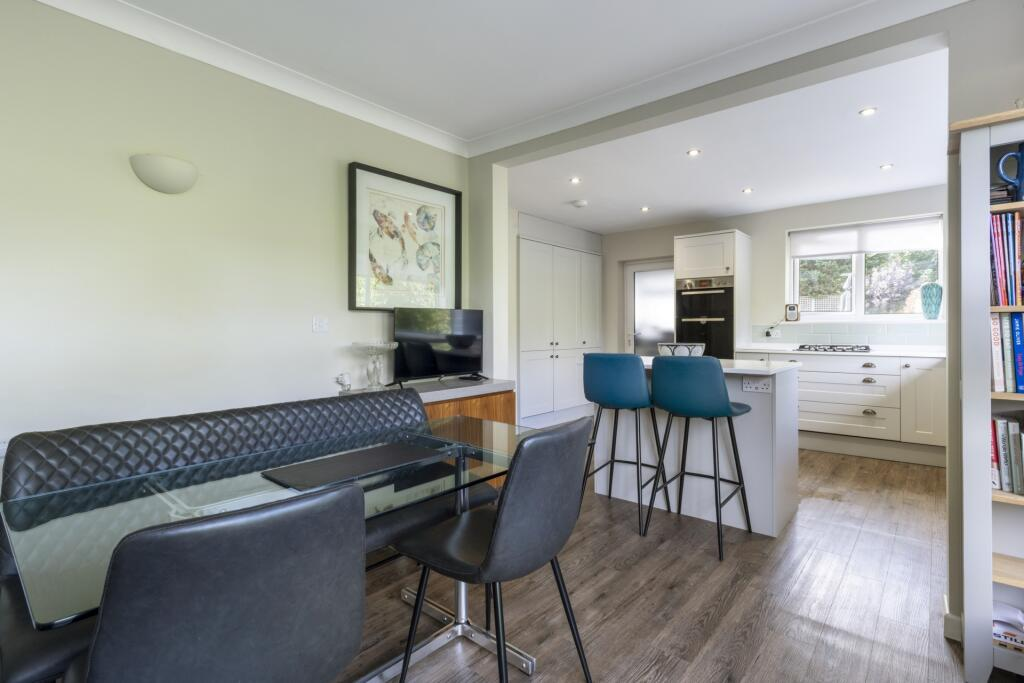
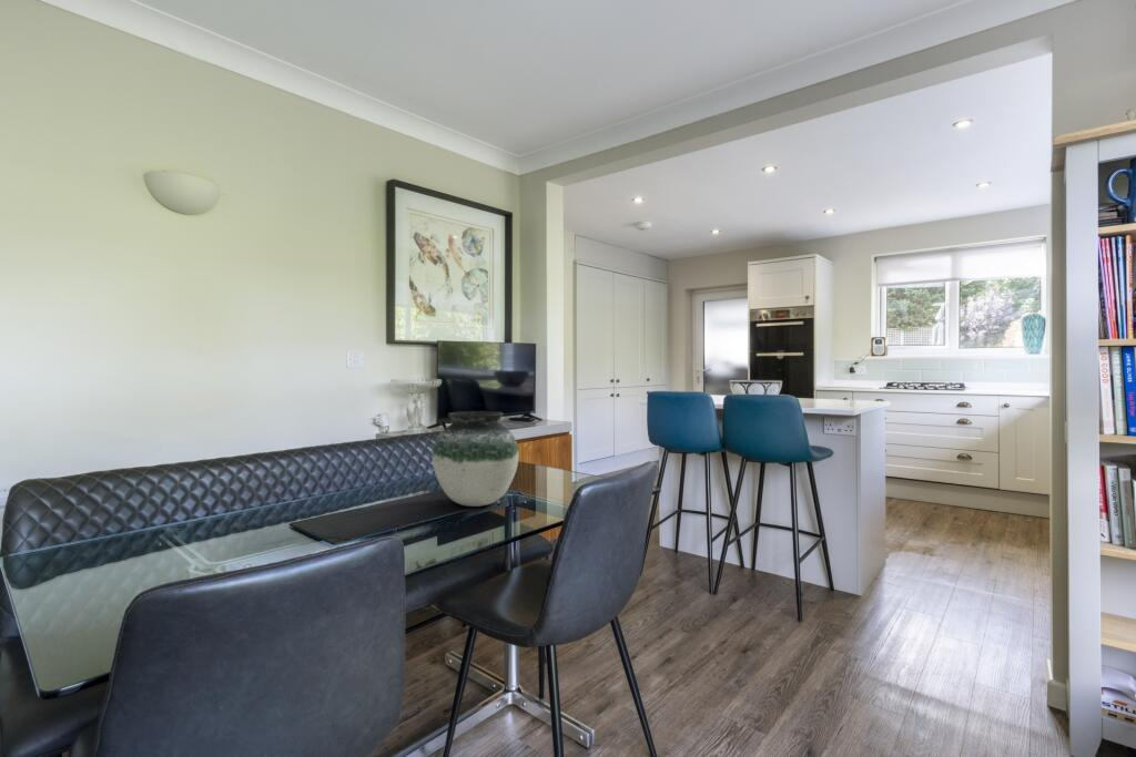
+ vase (476, 458)
